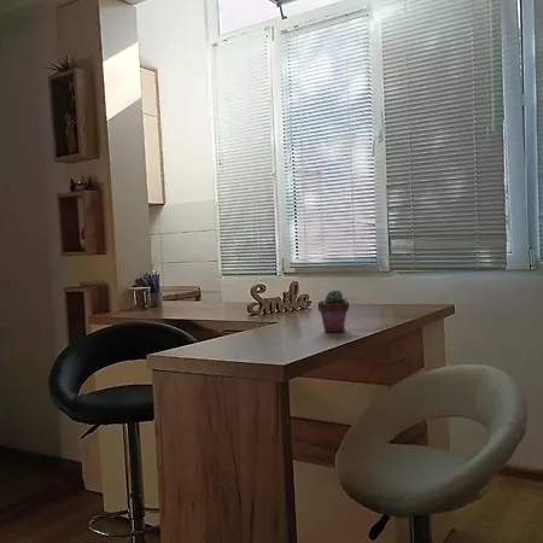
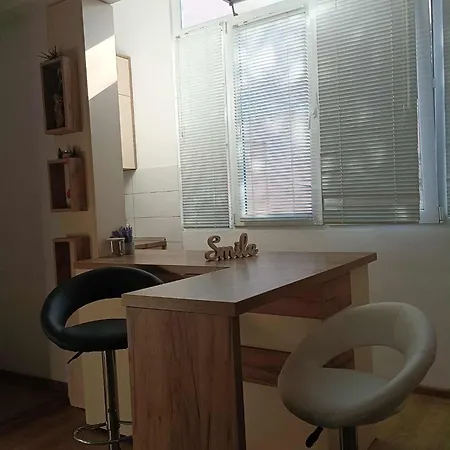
- potted succulent (333, 310)
